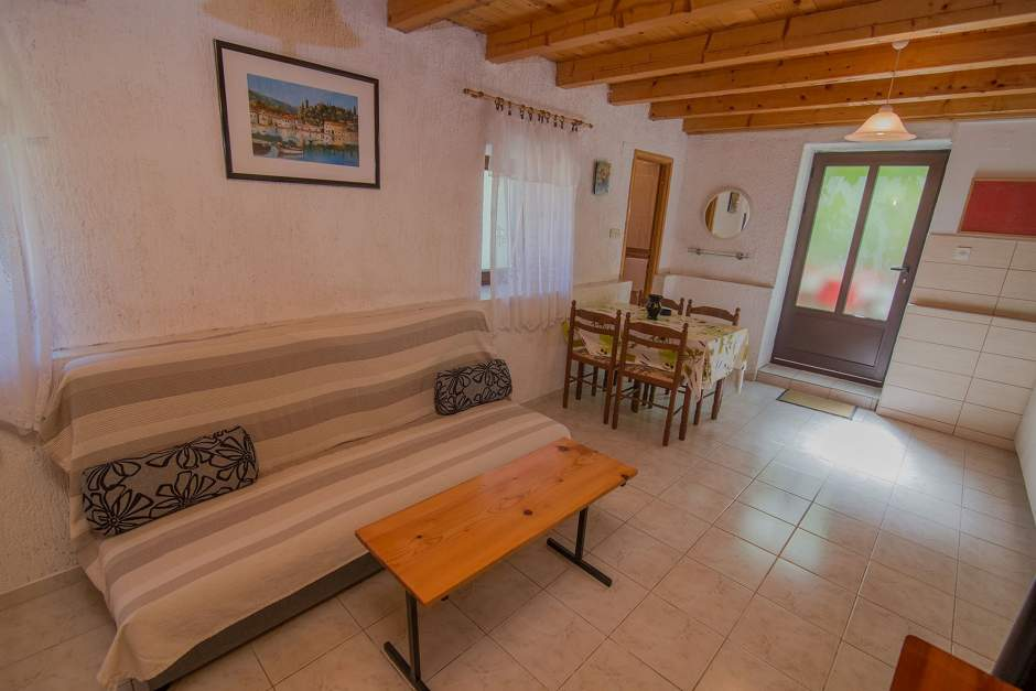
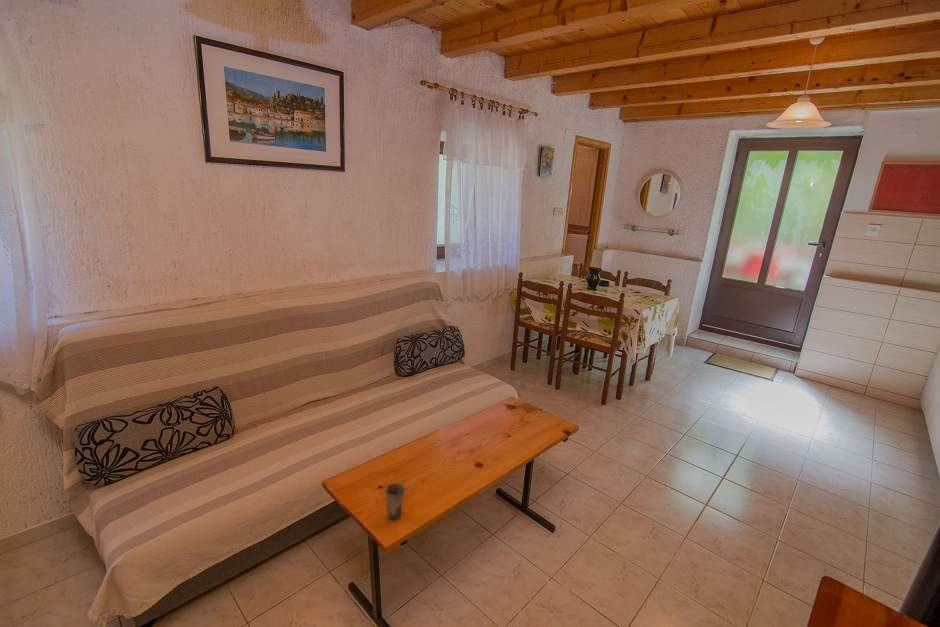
+ cup (394, 499)
